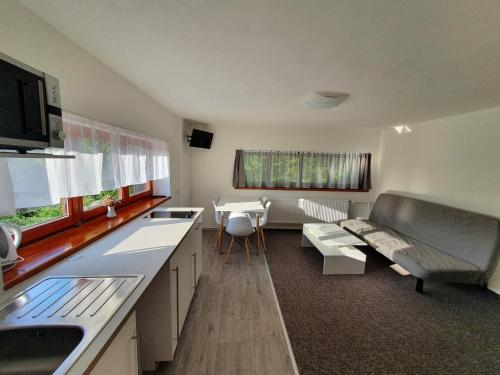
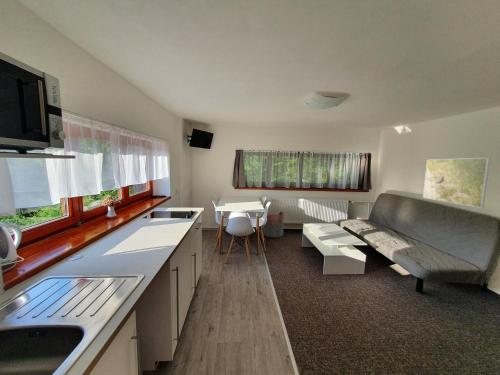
+ trash can (273, 223)
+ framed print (451, 180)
